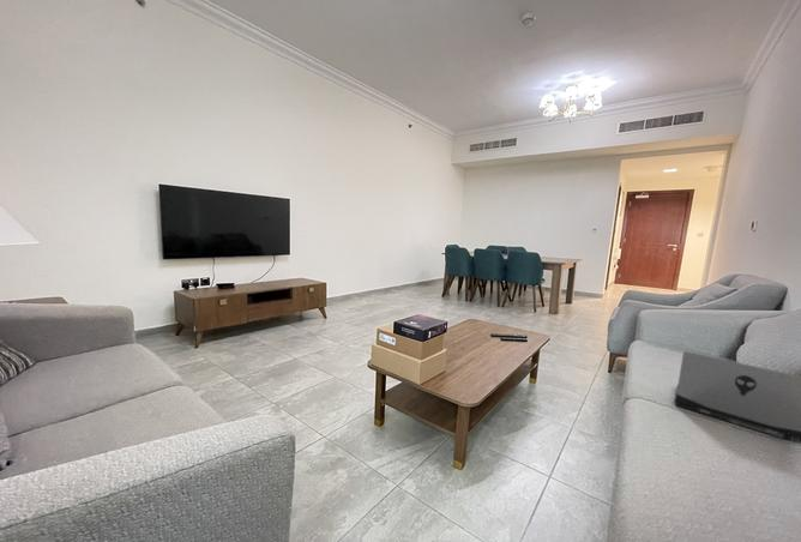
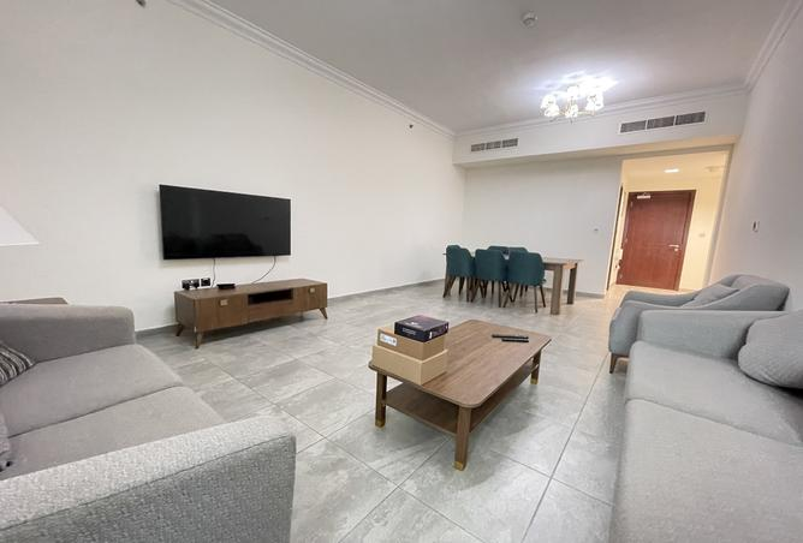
- laptop computer (739, 385)
